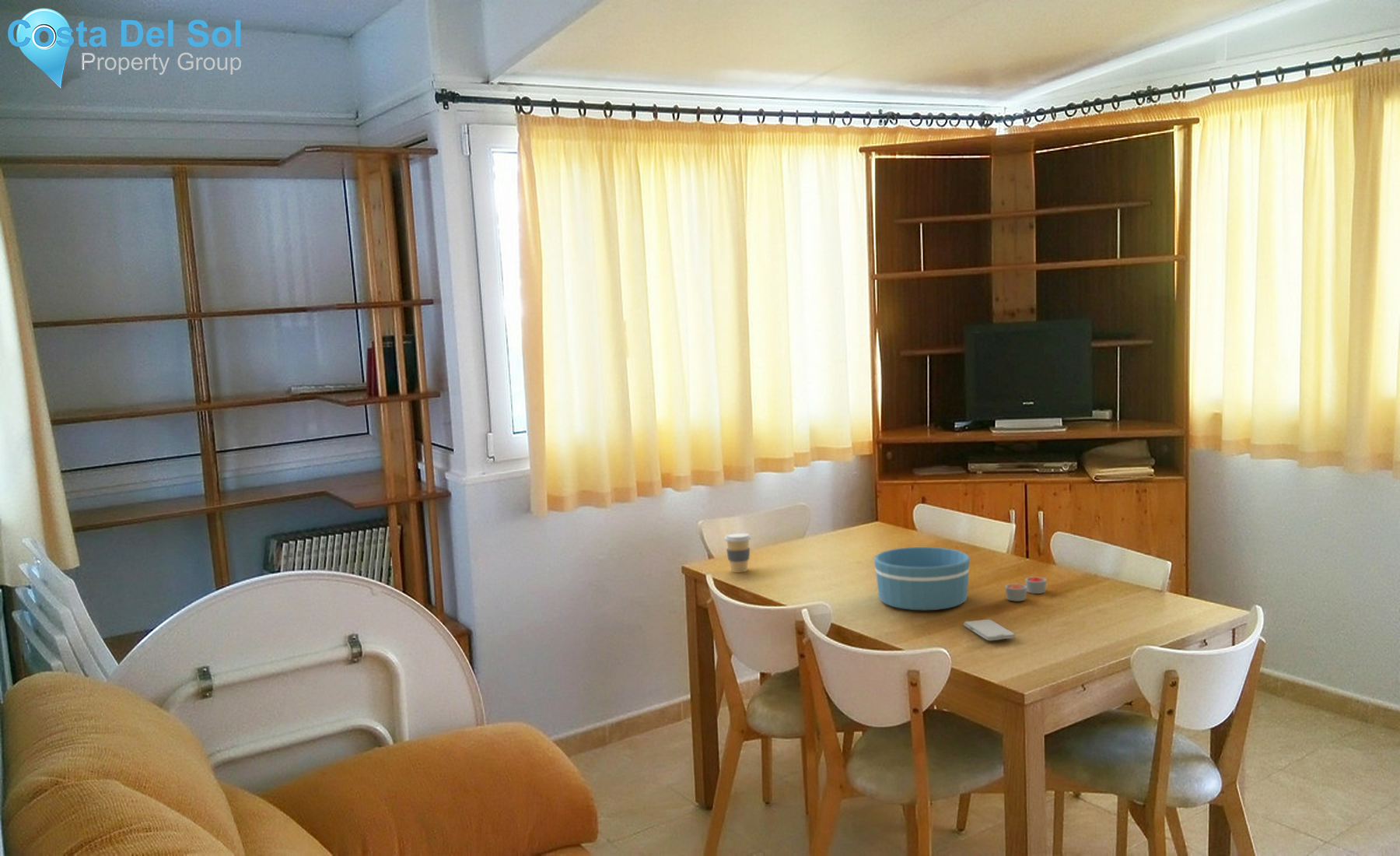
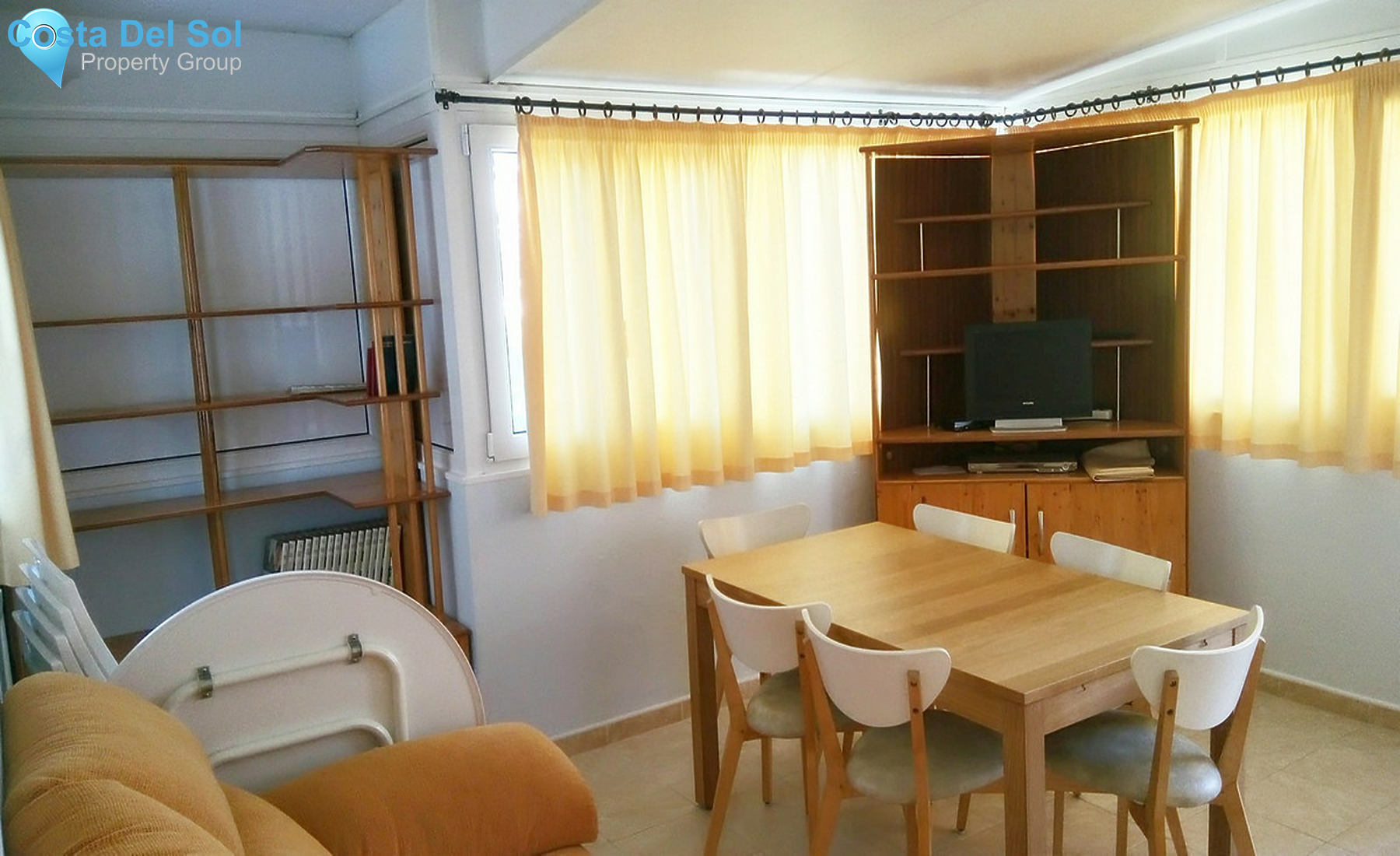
- coffee cup (738, 553)
- bowl (922, 577)
- candle (1026, 588)
- smartphone (989, 630)
